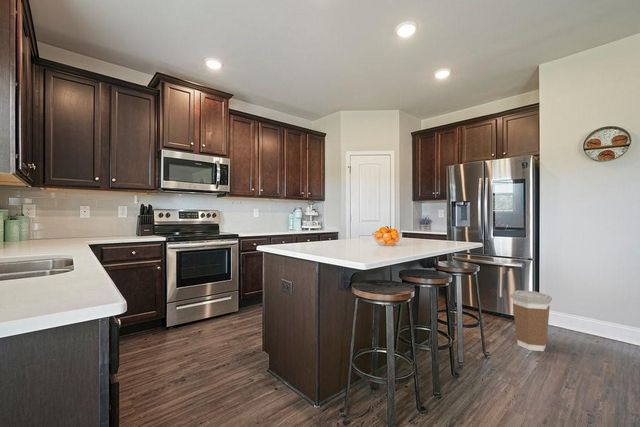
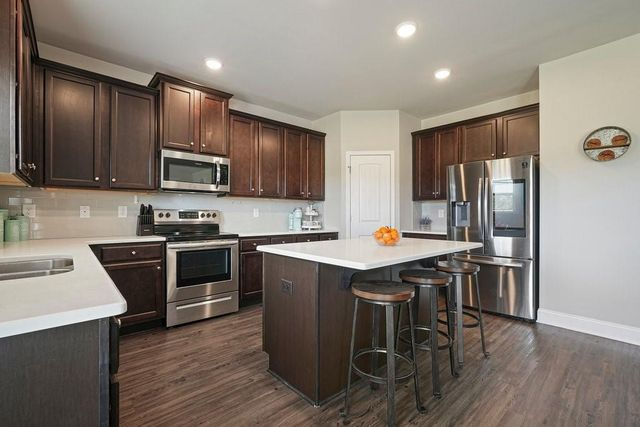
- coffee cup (531, 320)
